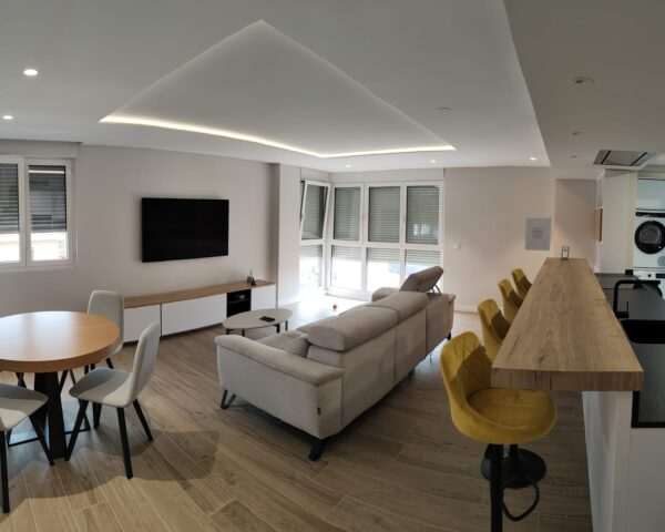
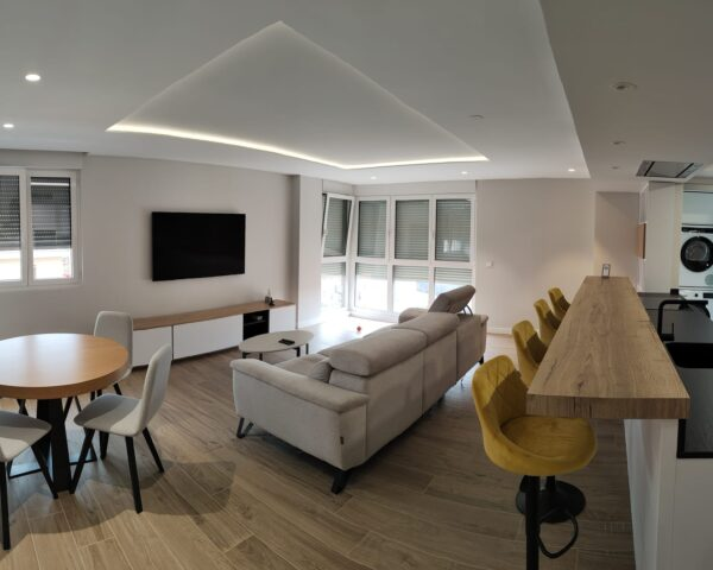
- wall art (538, 234)
